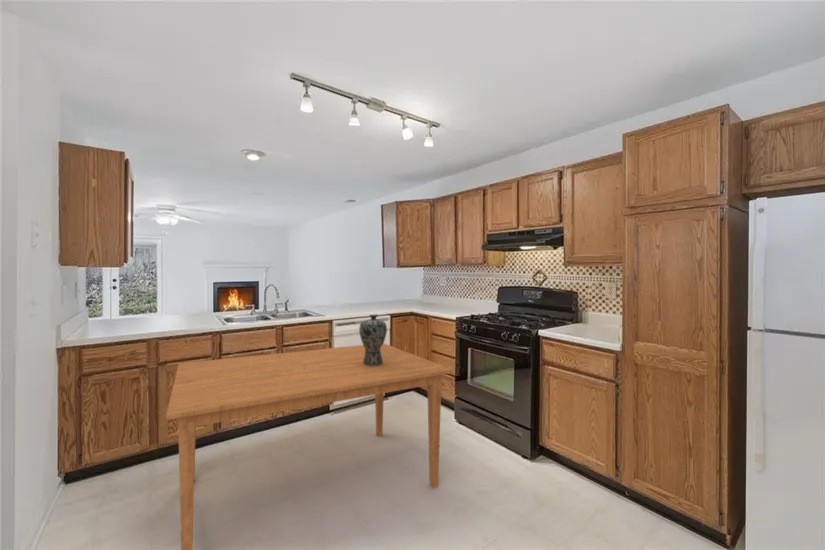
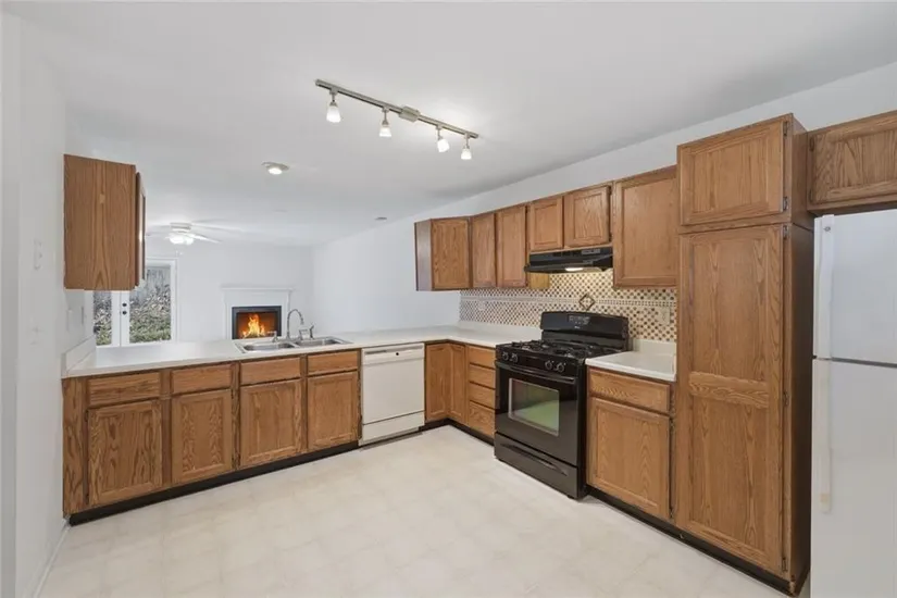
- vase (373, 338)
- dining table (308, 406)
